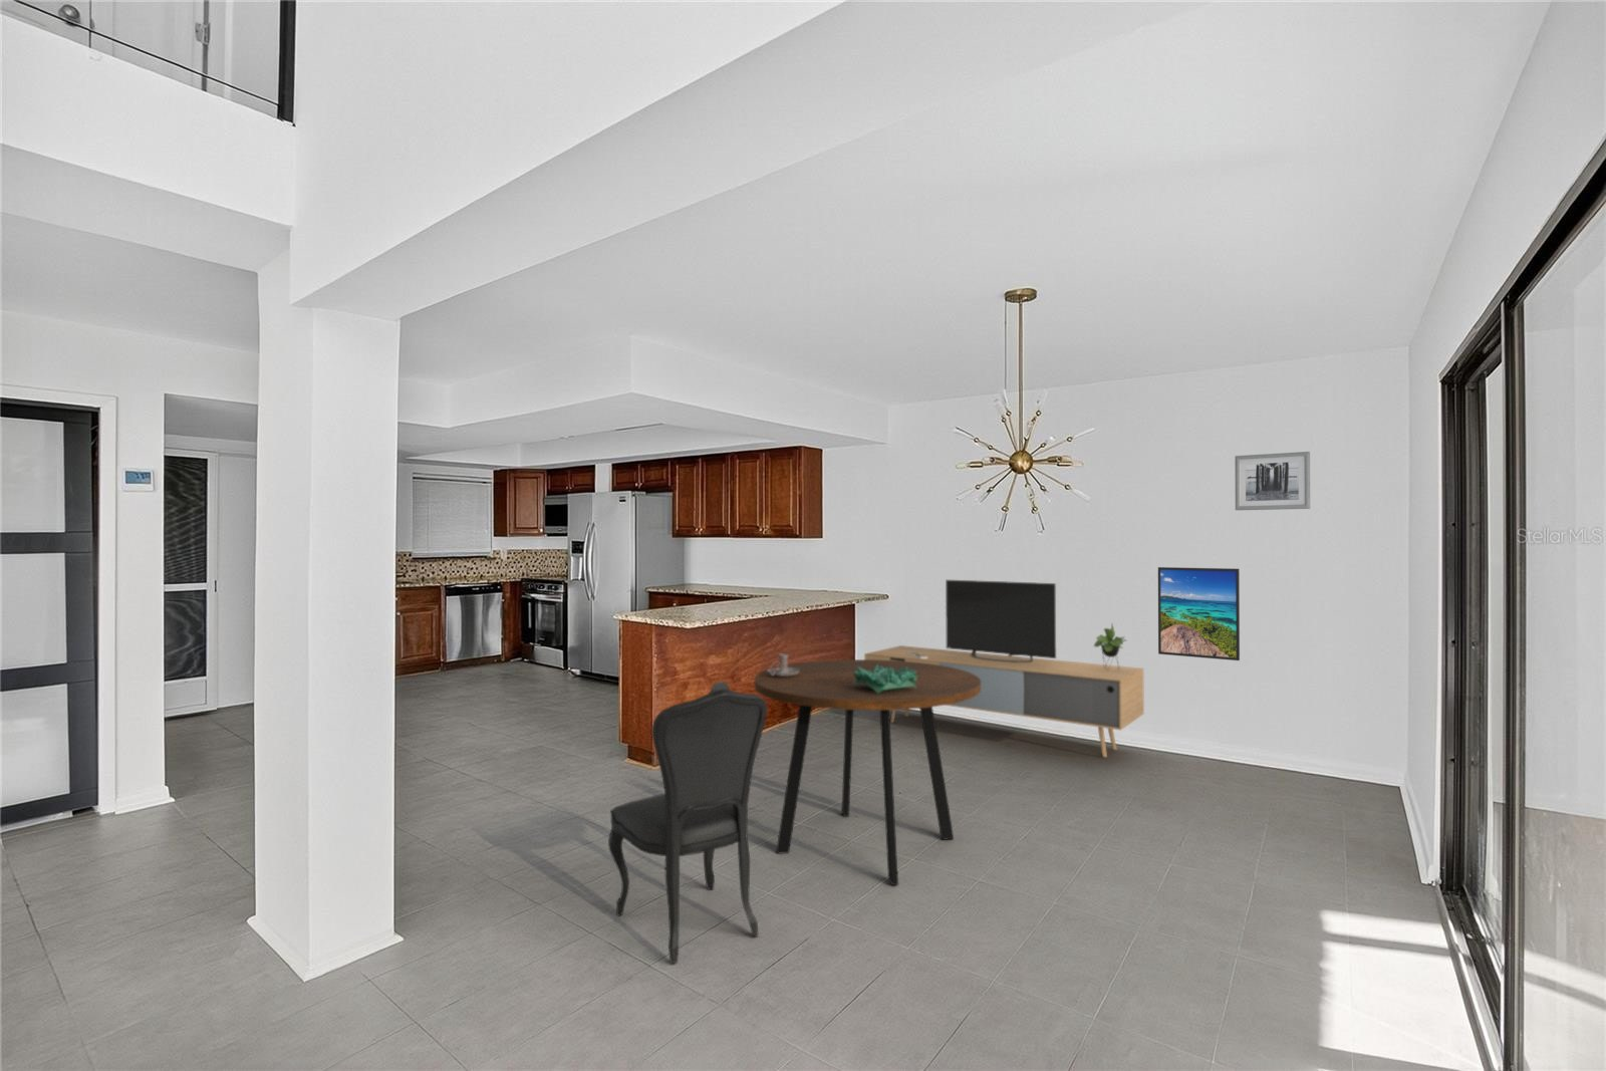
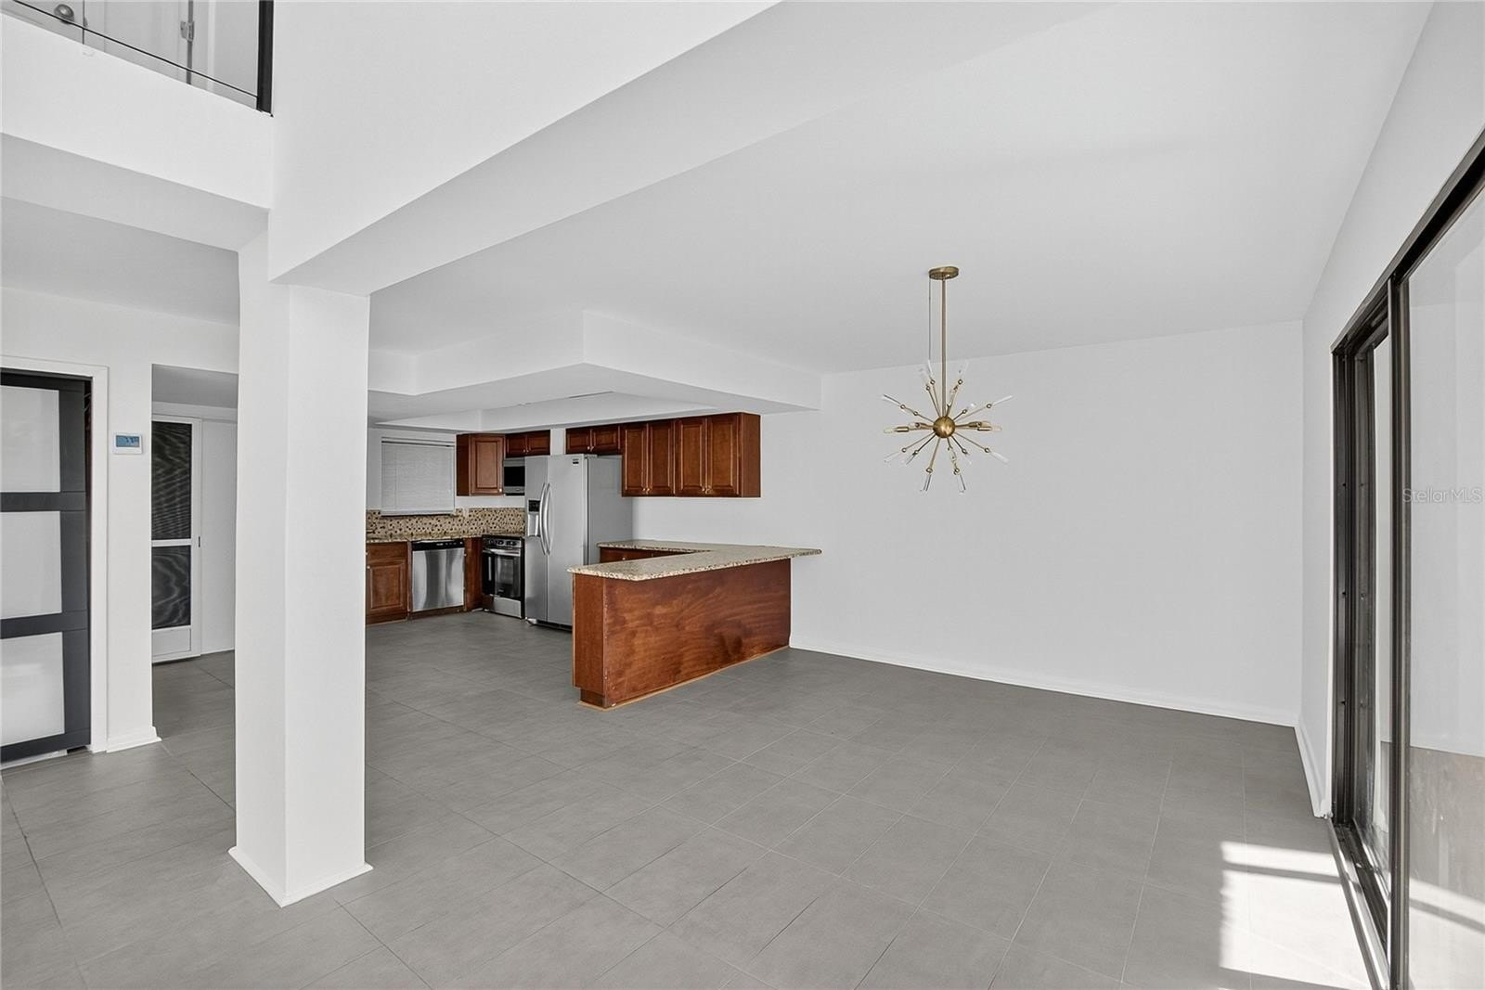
- candle holder (781, 665)
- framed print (1197, 612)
- wall art (1270, 481)
- dining table (850, 761)
- dining chair (687, 795)
- decorative bowl (883, 678)
- media console (995, 657)
